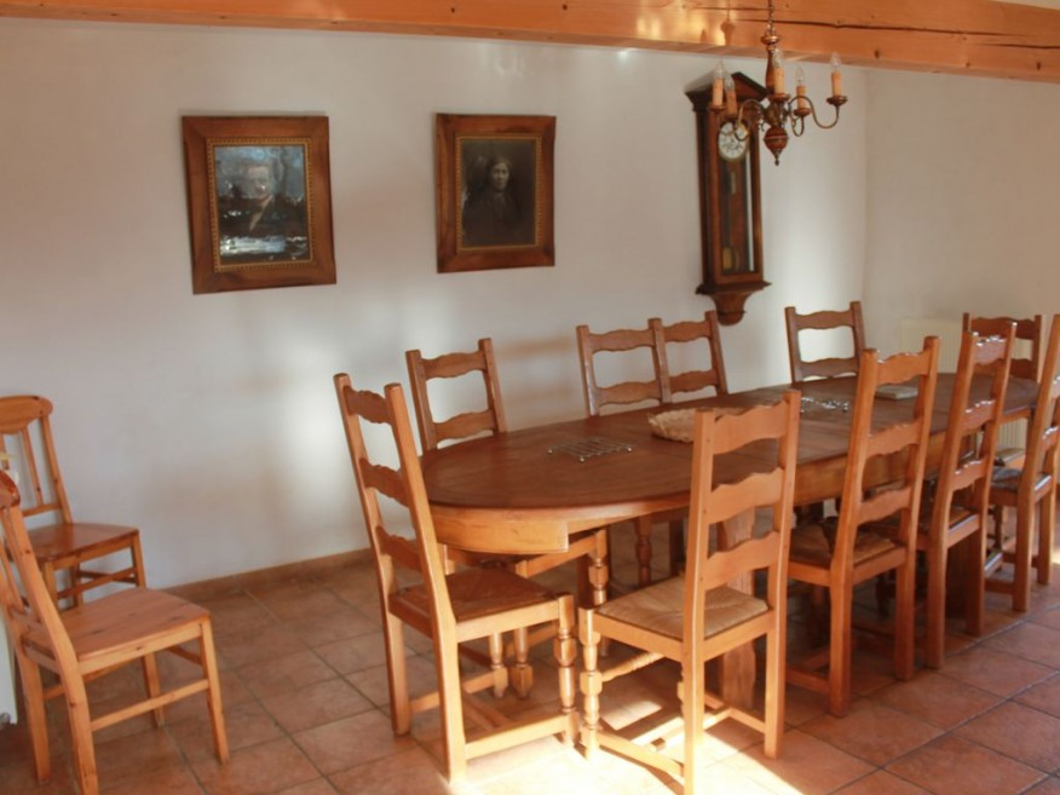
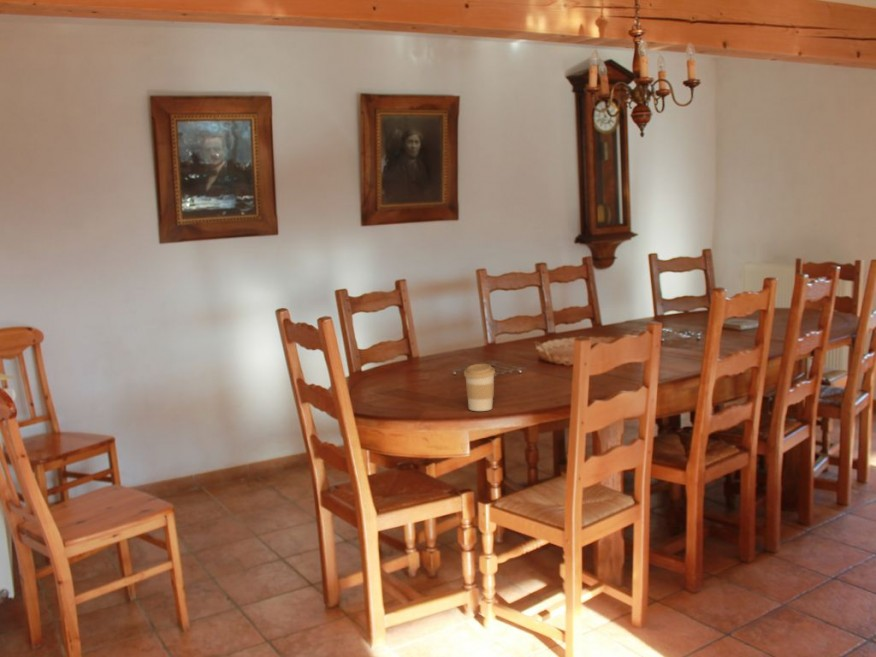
+ coffee cup (479, 387)
